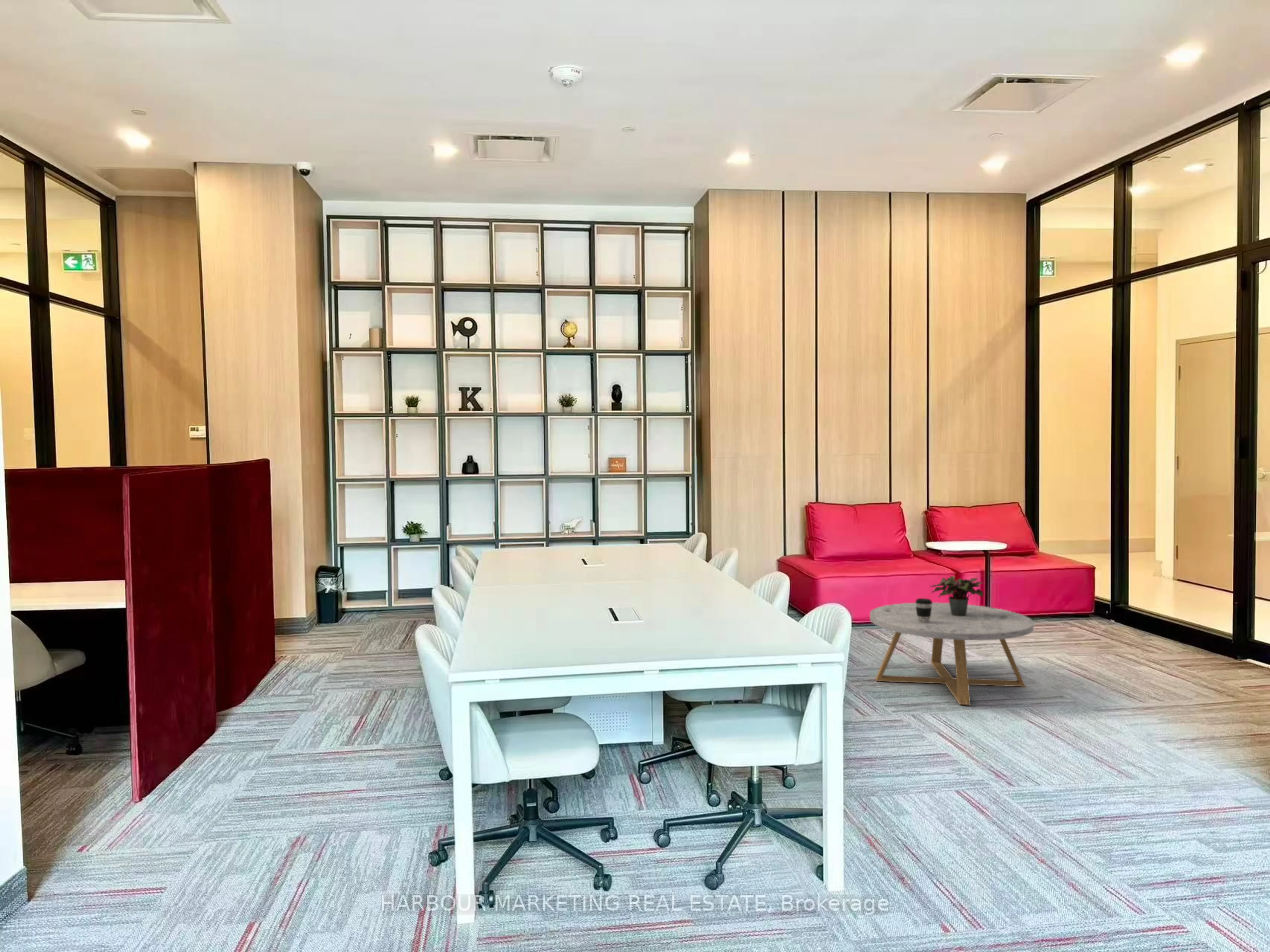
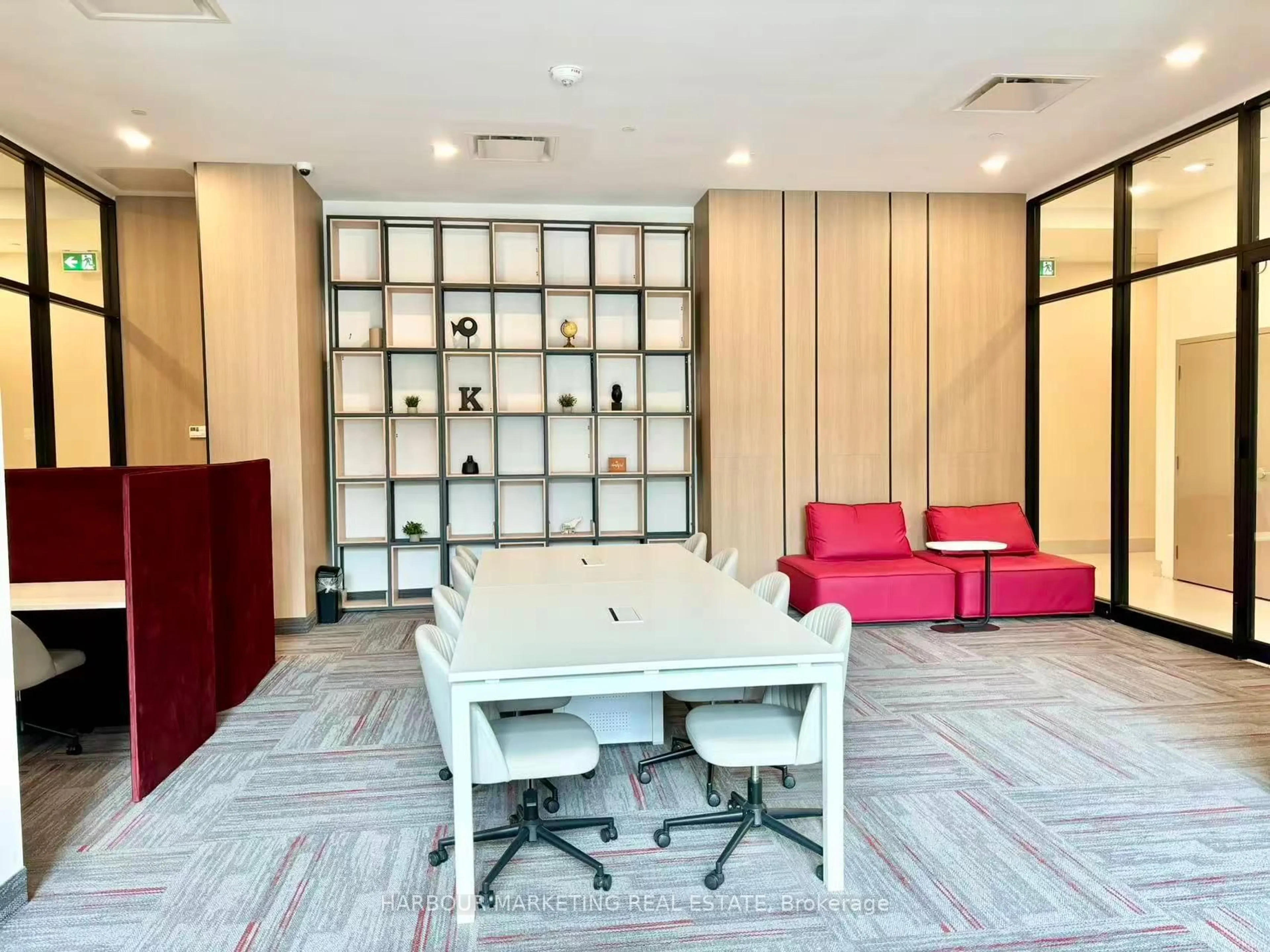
- coffee cup (924, 610)
- coffee table (954, 649)
- potted plant (957, 596)
